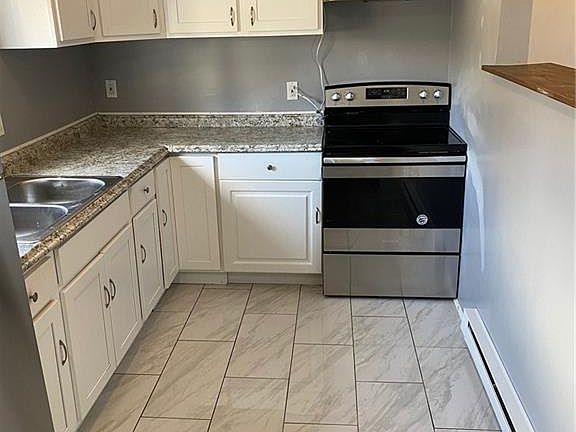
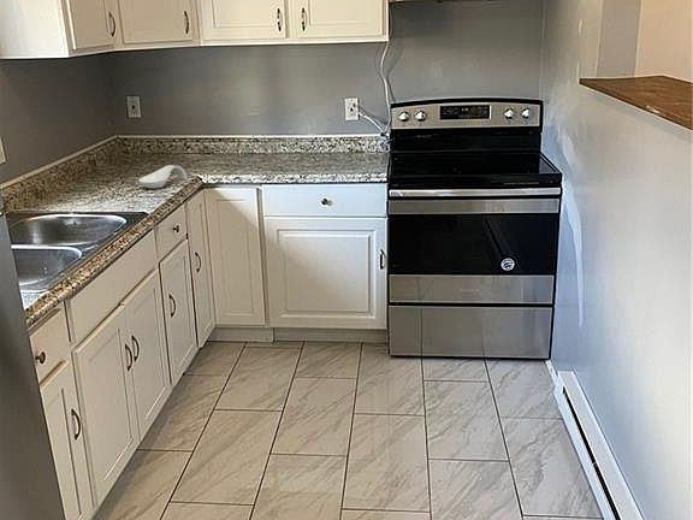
+ spoon rest (162, 176)
